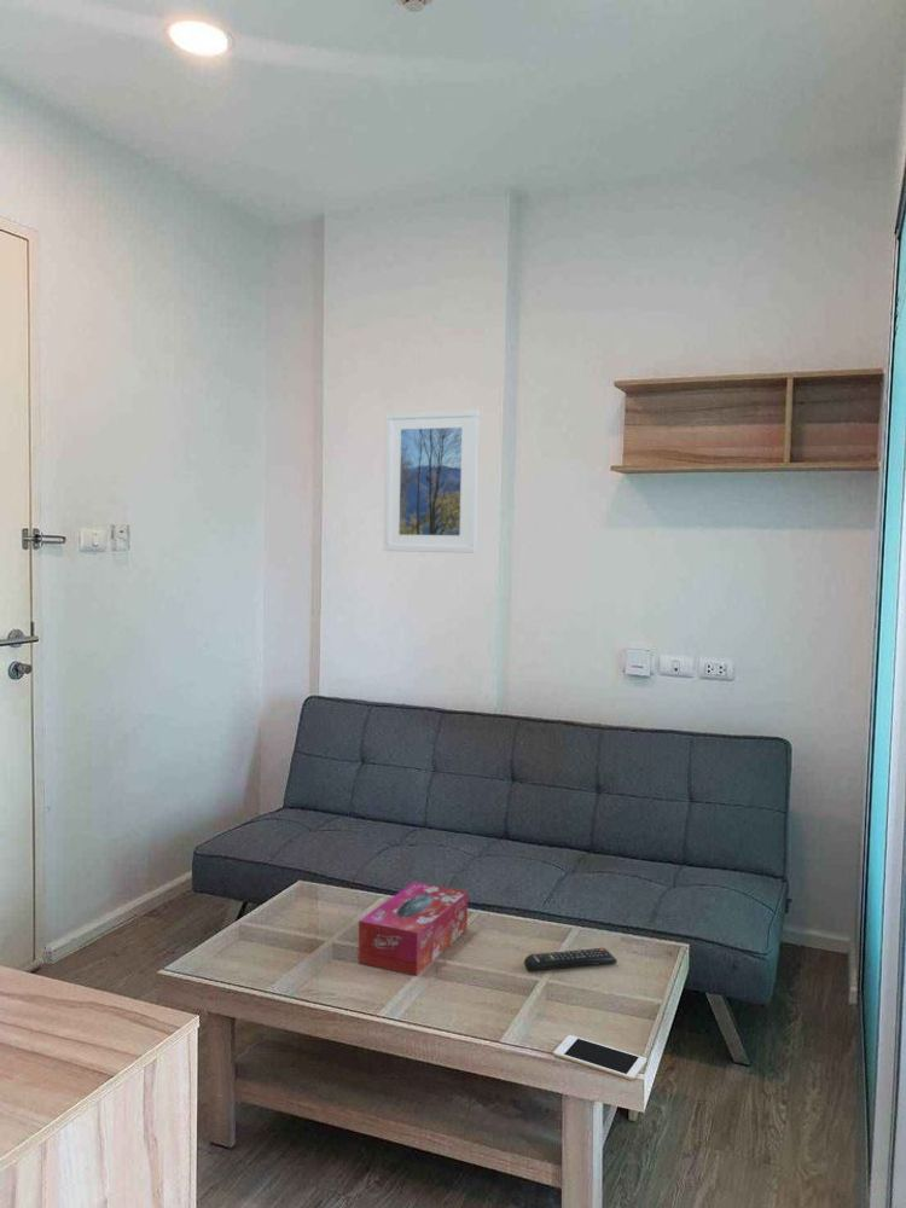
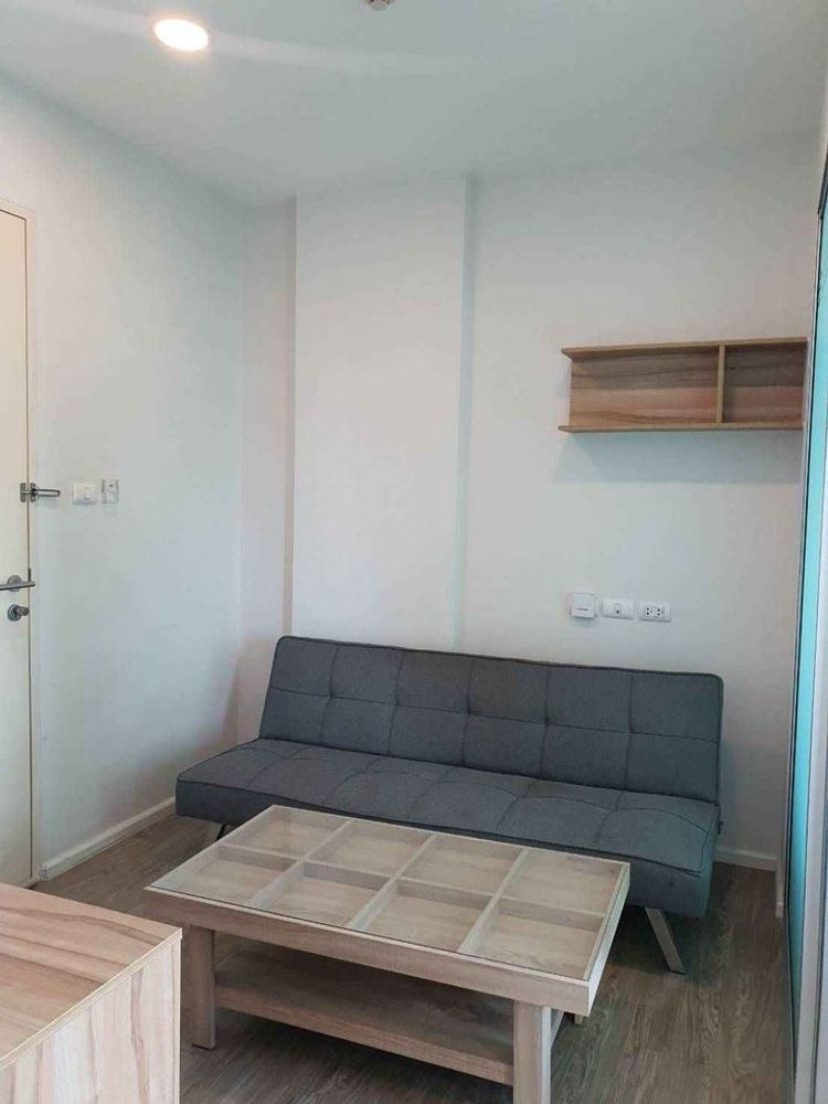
- cell phone (599, 1056)
- remote control (570, 959)
- tissue box (414, 925)
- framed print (430, 482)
